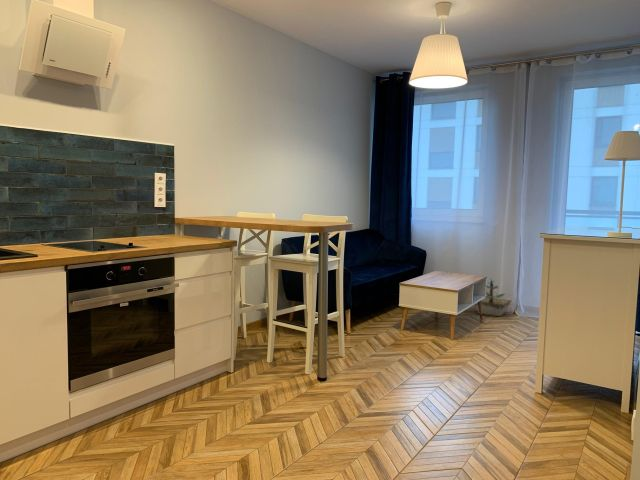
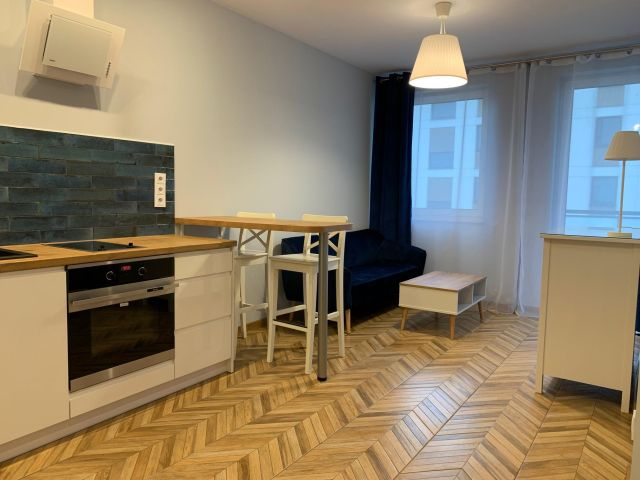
- potted plant (492, 295)
